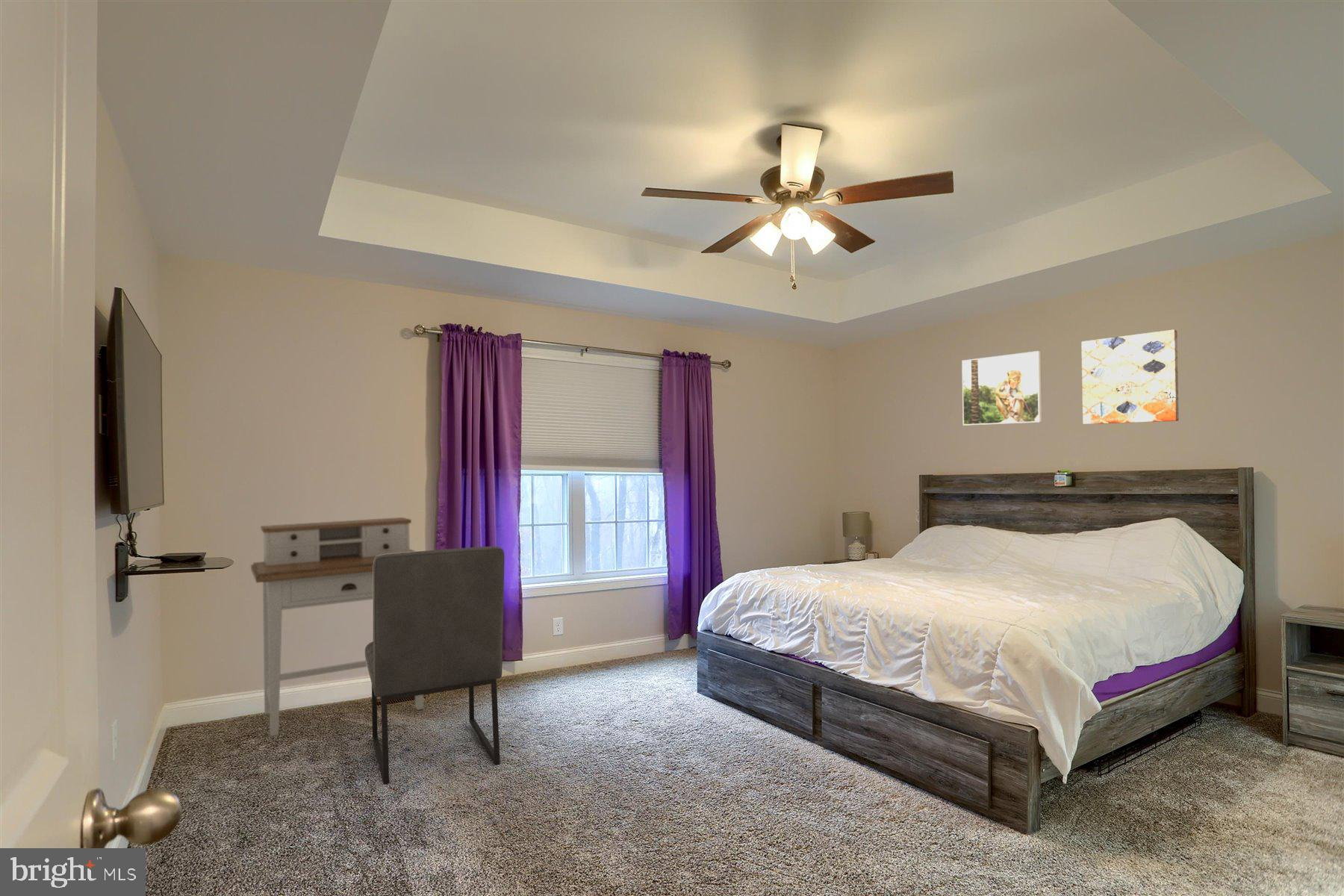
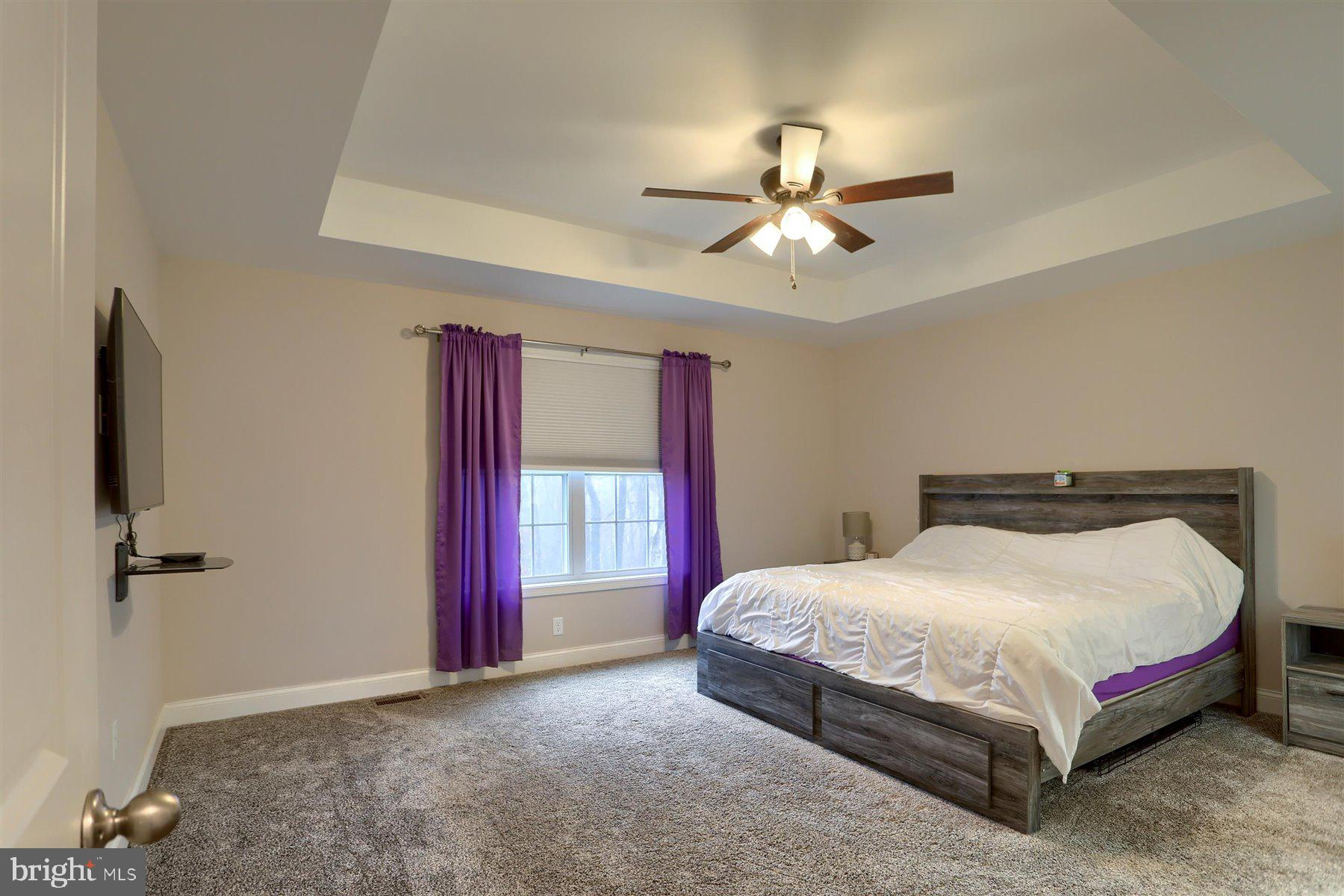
- wall art (1127, 379)
- desk (342, 603)
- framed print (1000, 390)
- chair (432, 647)
